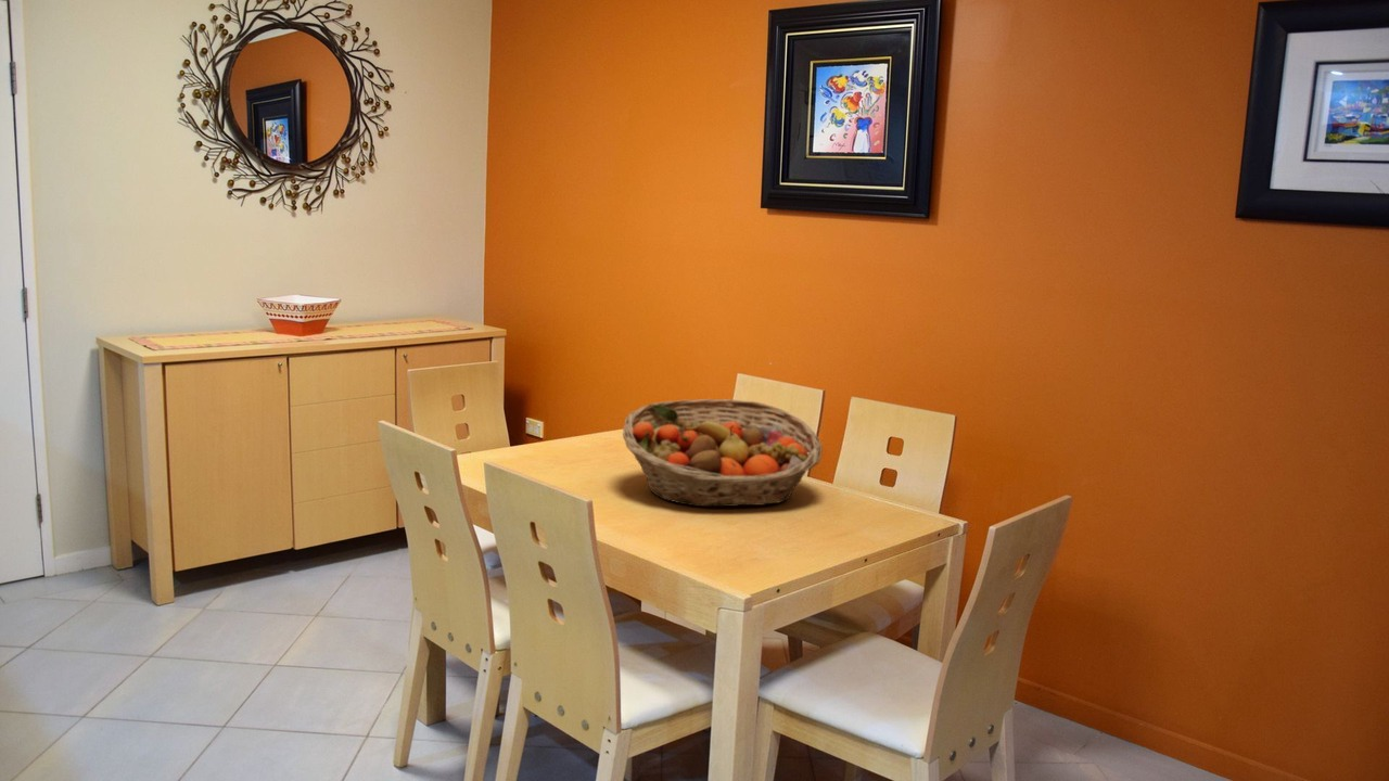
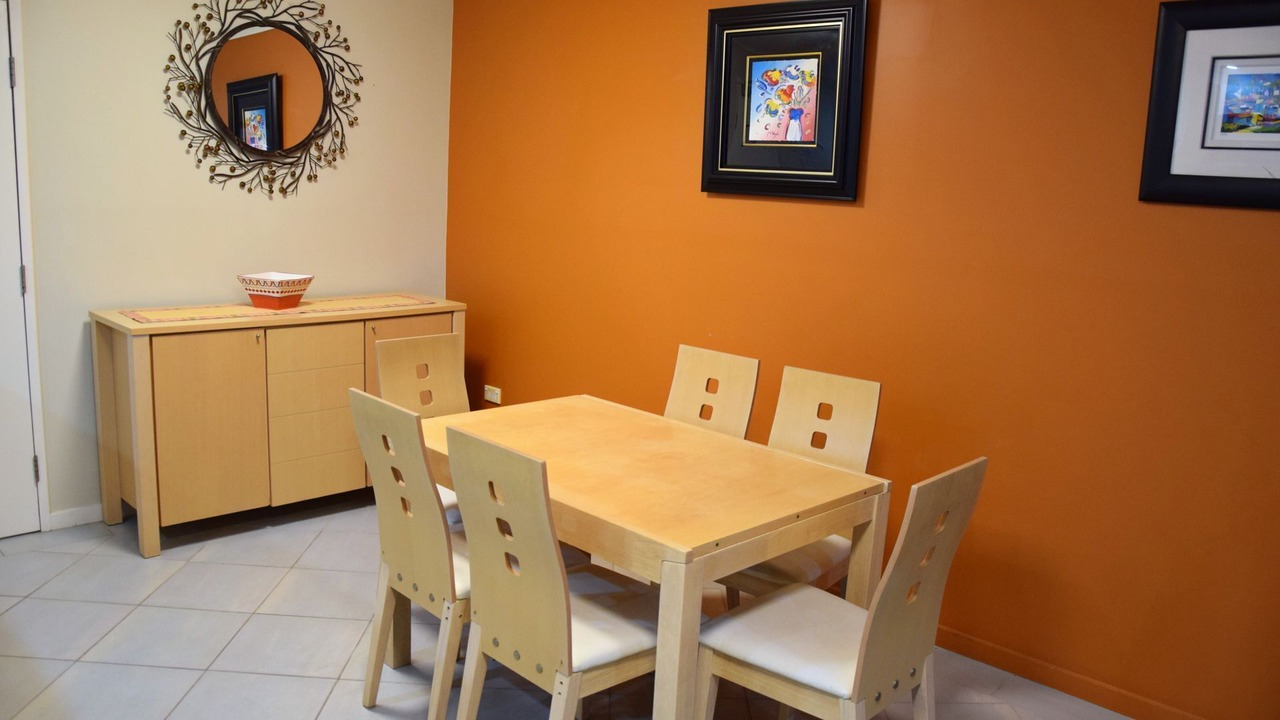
- fruit basket (721, 451)
